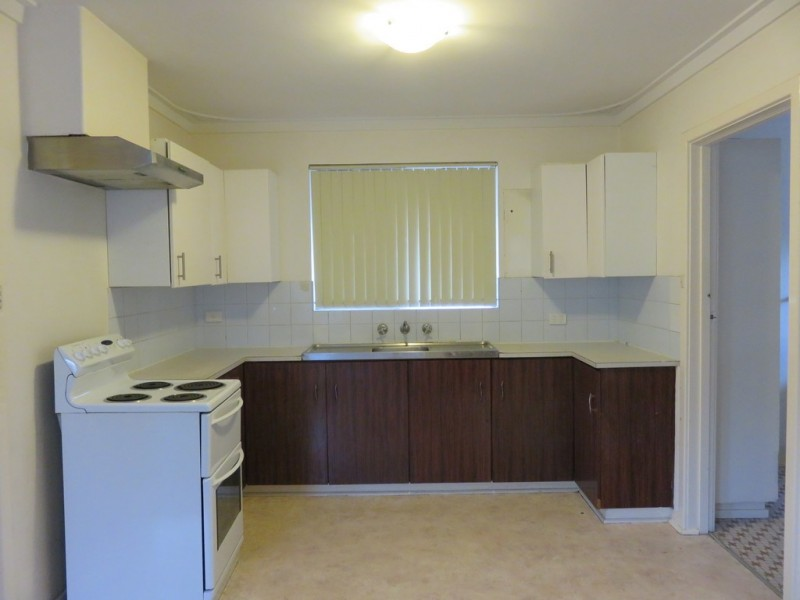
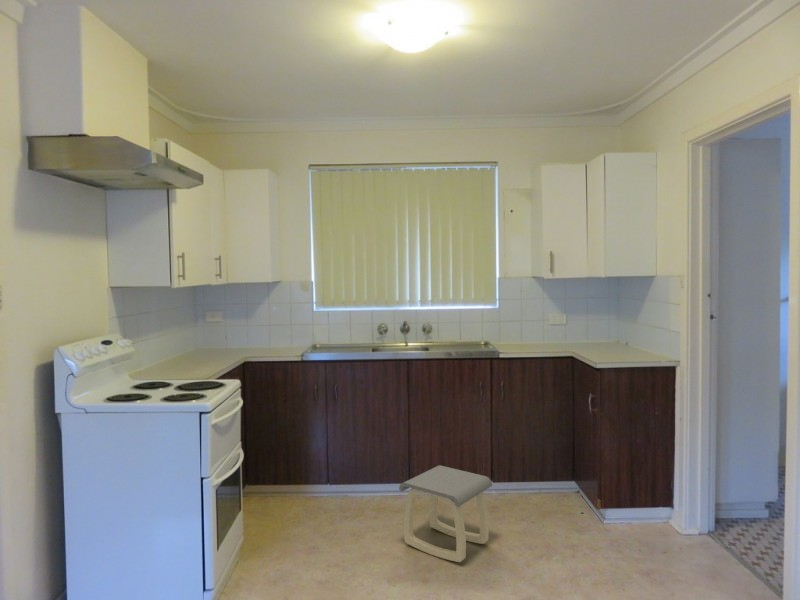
+ stool (452, 511)
